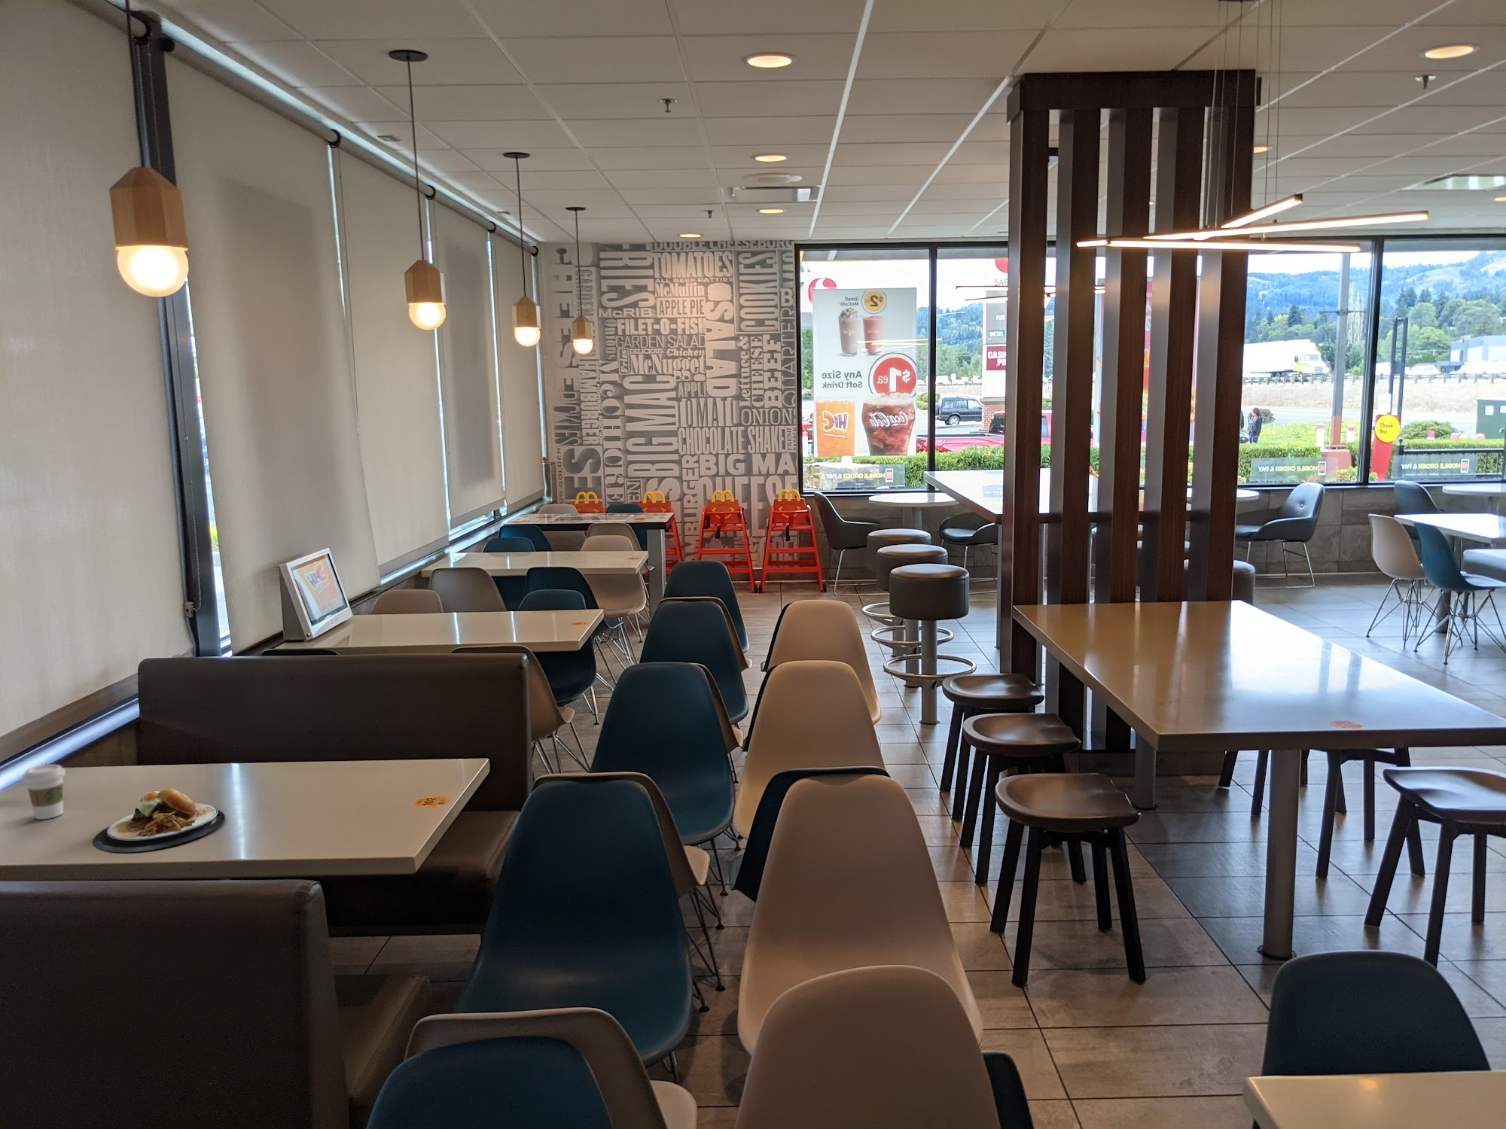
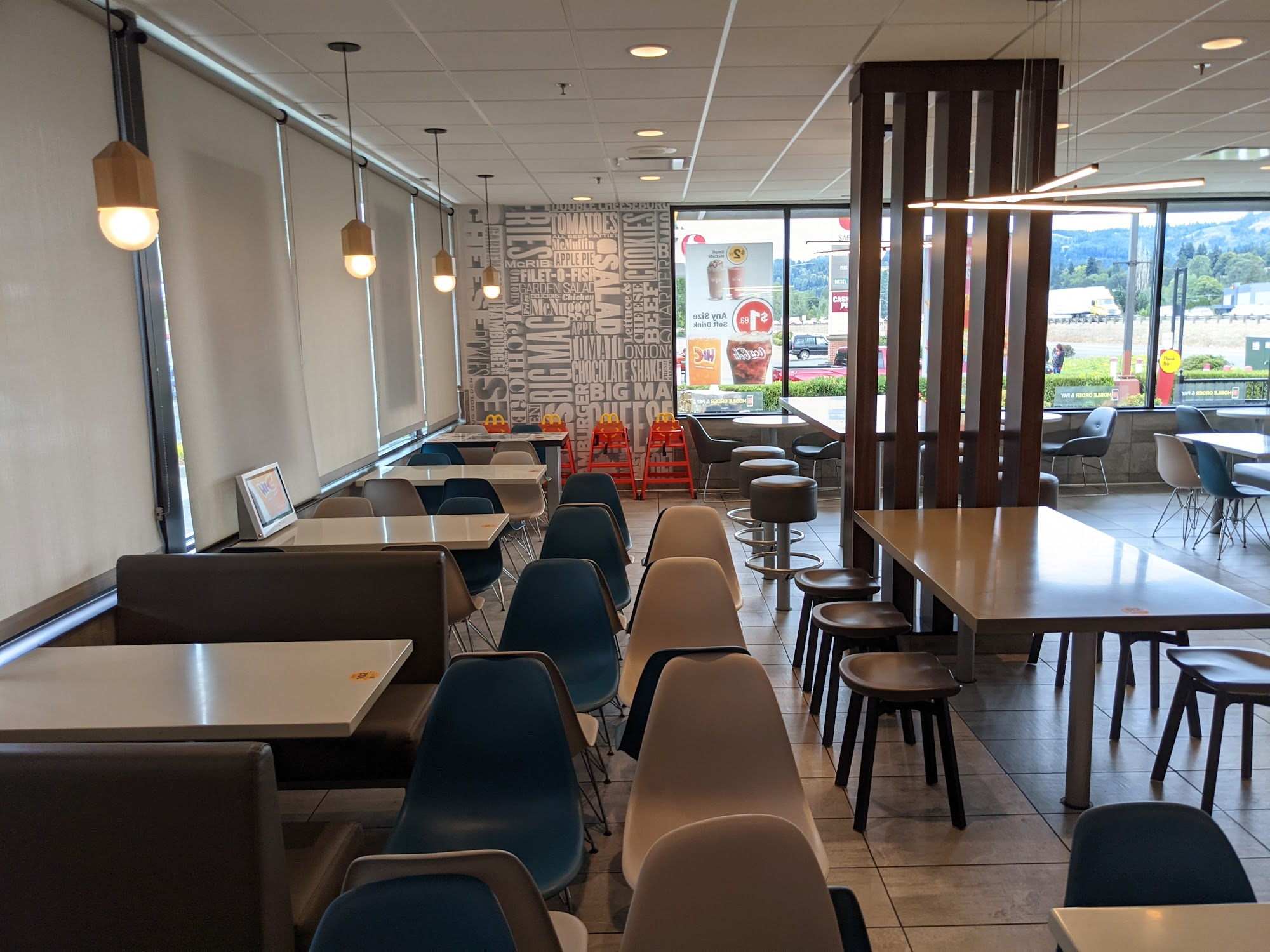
- coffee cup (46, 791)
- plate (159, 812)
